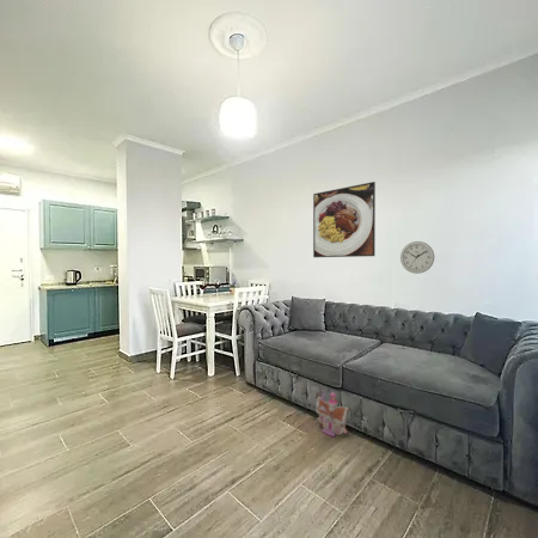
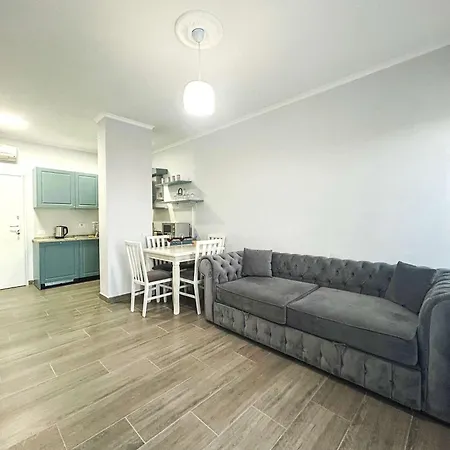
- wall clock (416, 257)
- toy house (331, 410)
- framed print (341, 222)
